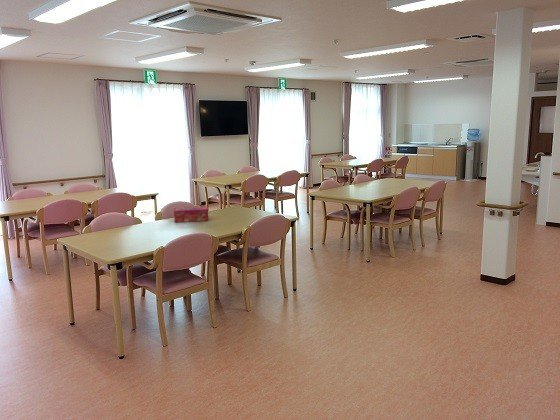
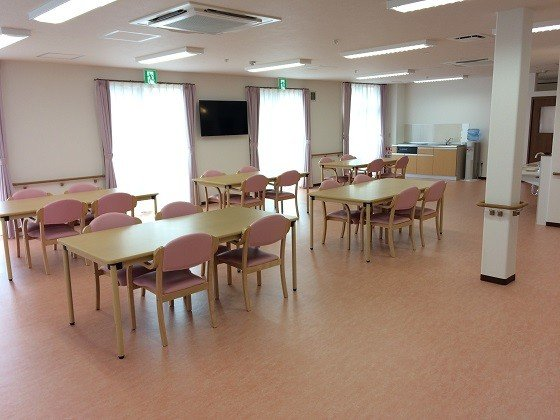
- tissue box (191, 214)
